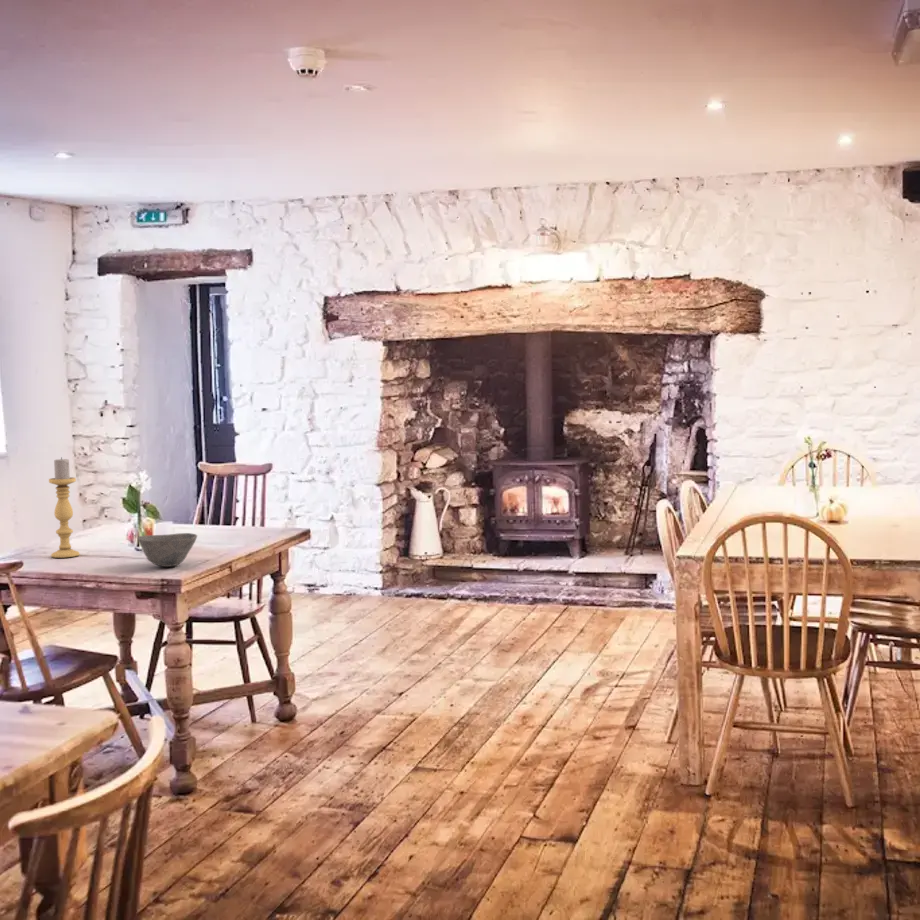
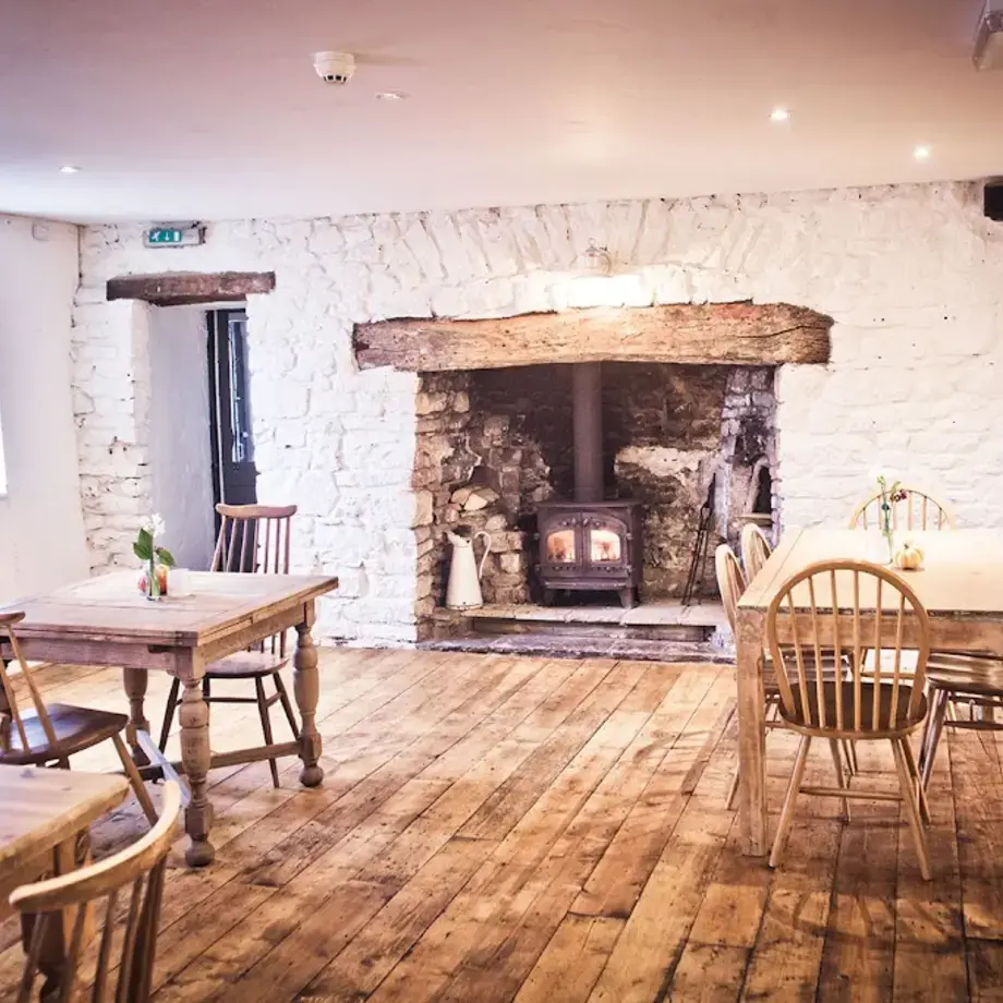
- candle holder (63, 506)
- bowl (167, 551)
